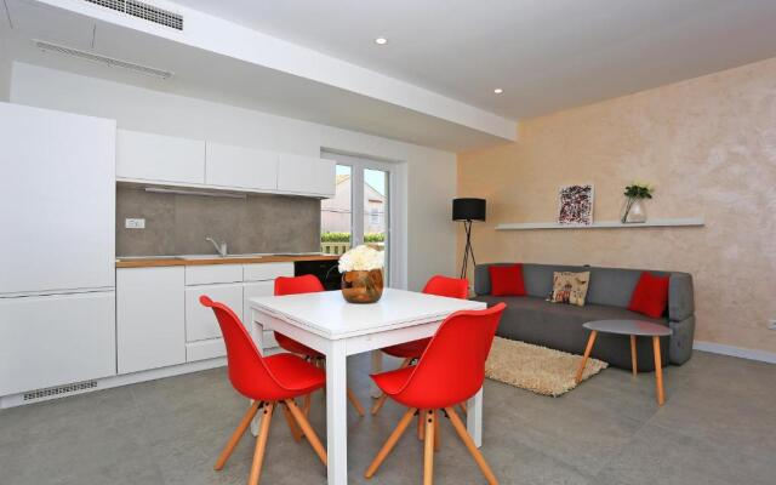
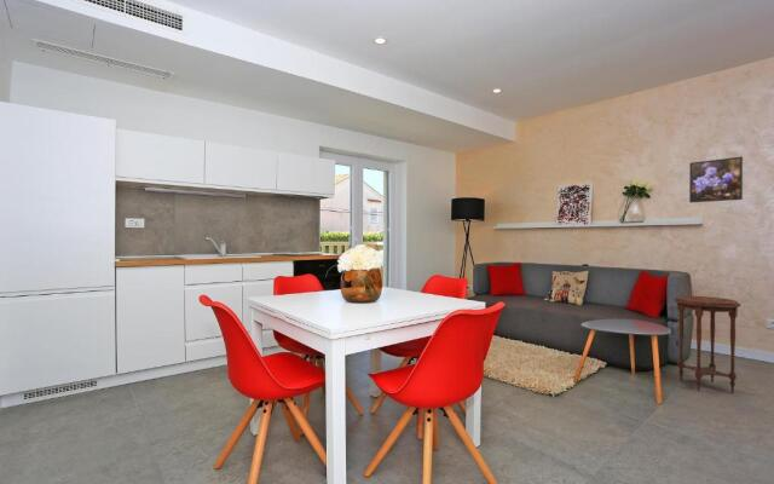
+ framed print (715, 180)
+ side table (700, 342)
